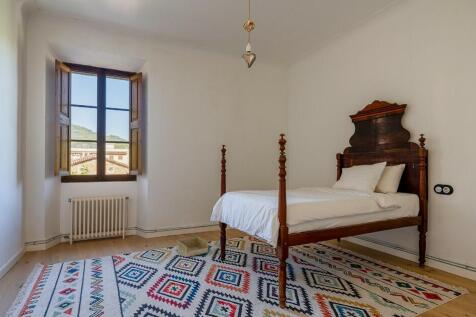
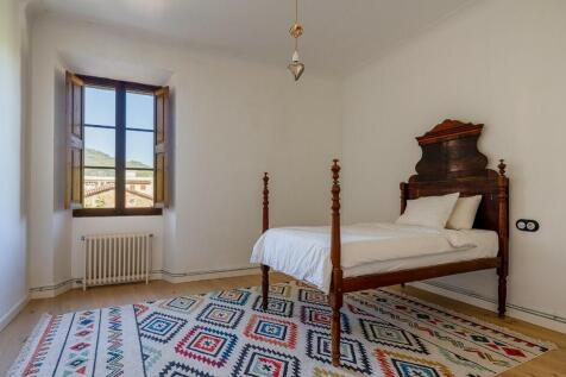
- storage bin (192, 246)
